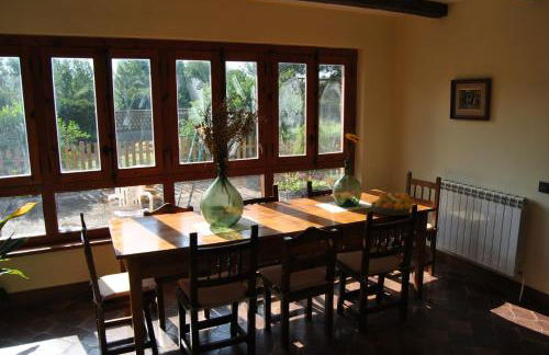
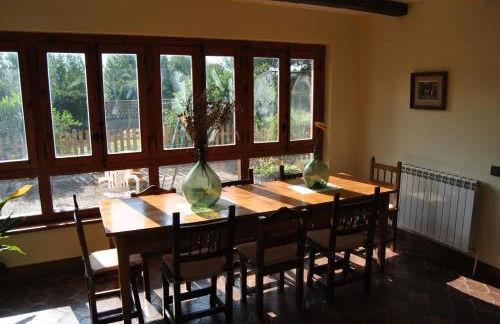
- fruit bowl (392, 201)
